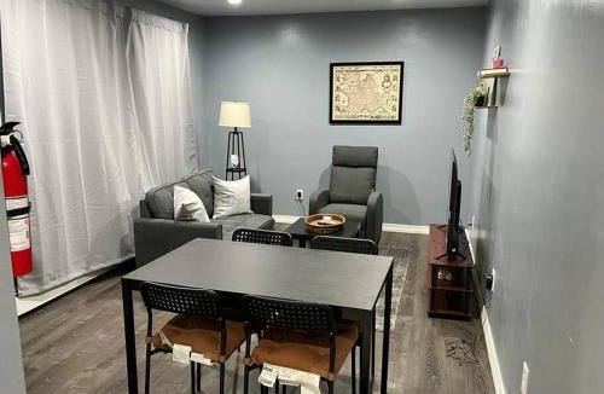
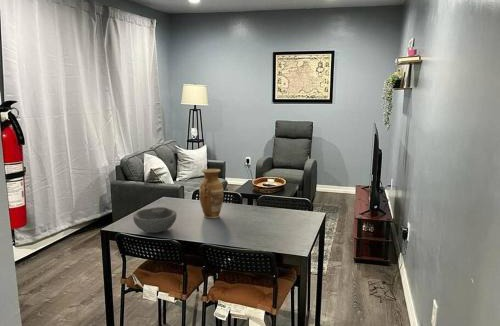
+ vase (211, 193)
+ bowl (155, 221)
